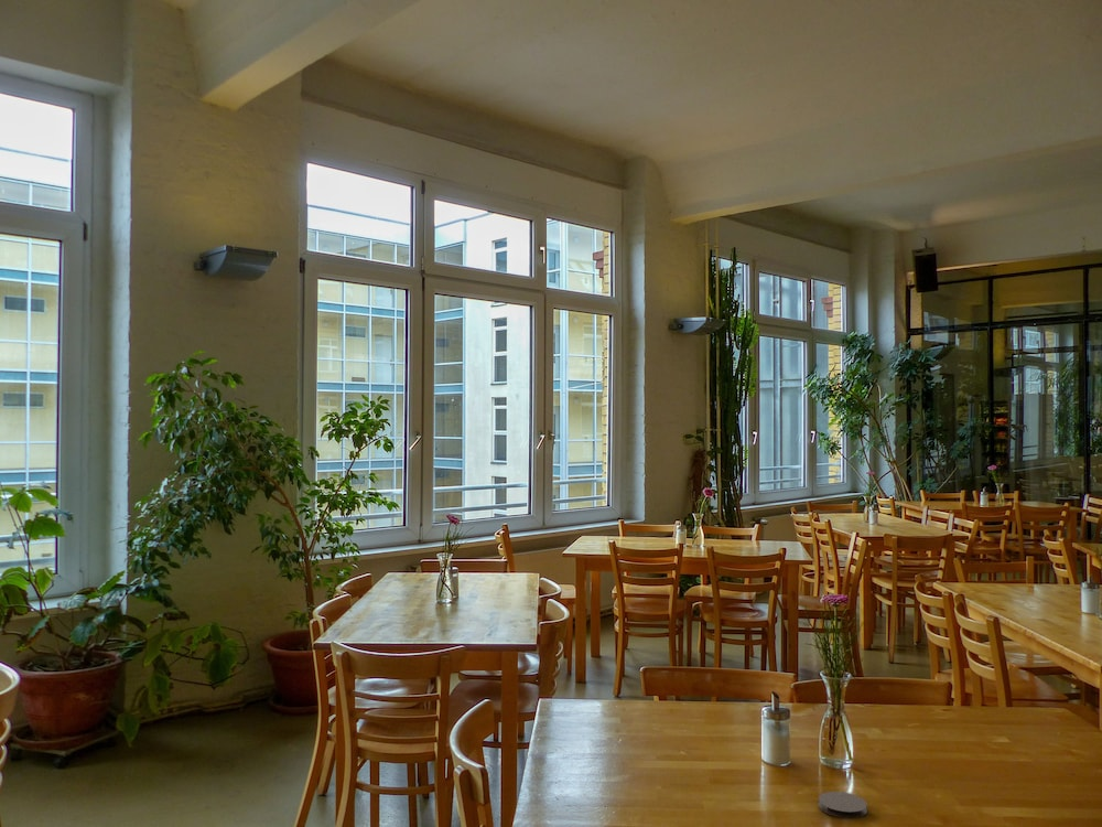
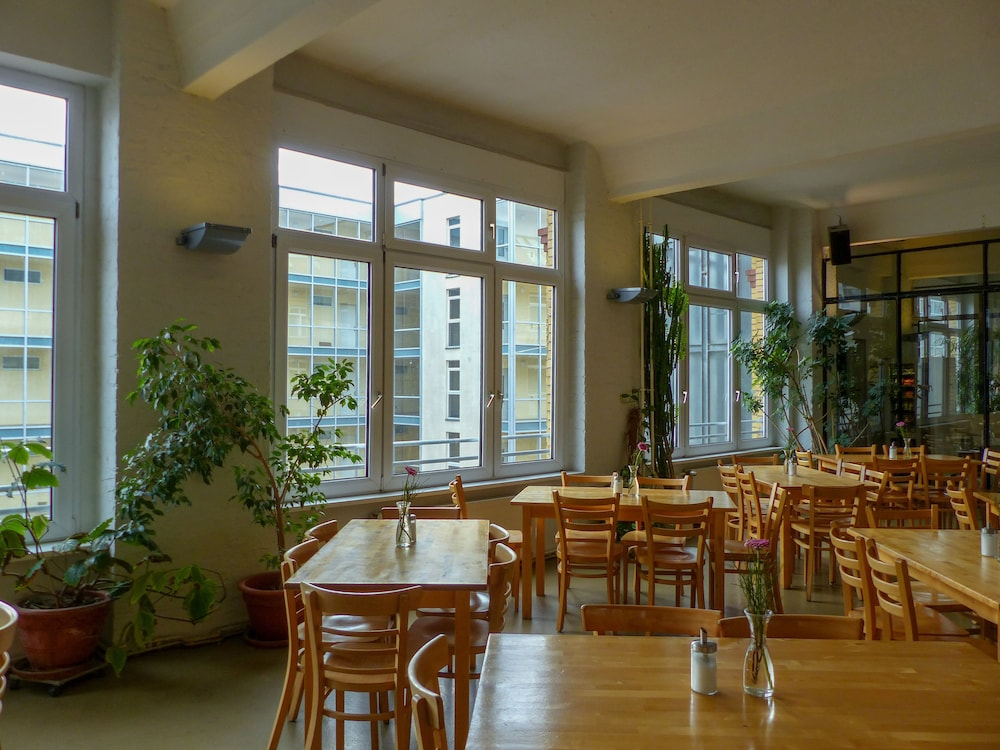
- coaster (842, 804)
